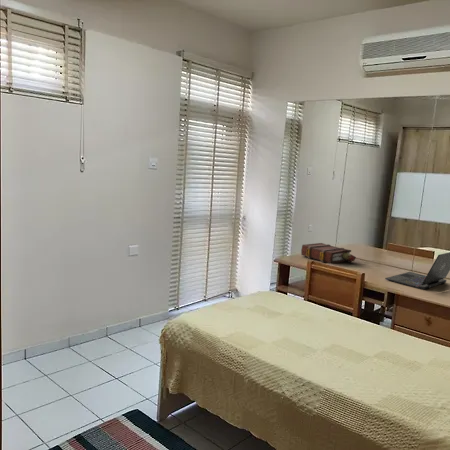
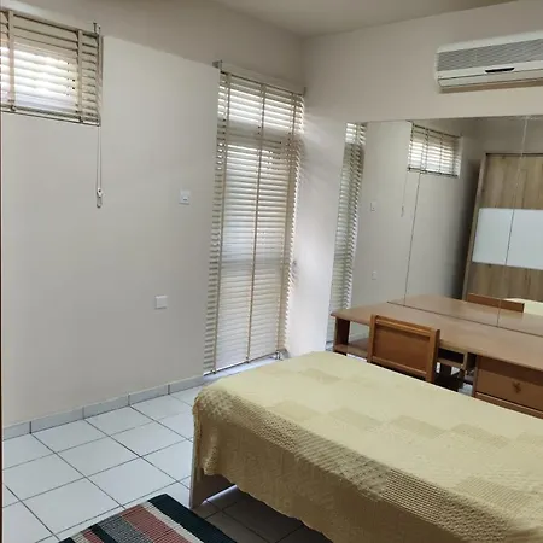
- laptop (430, 269)
- book (329, 253)
